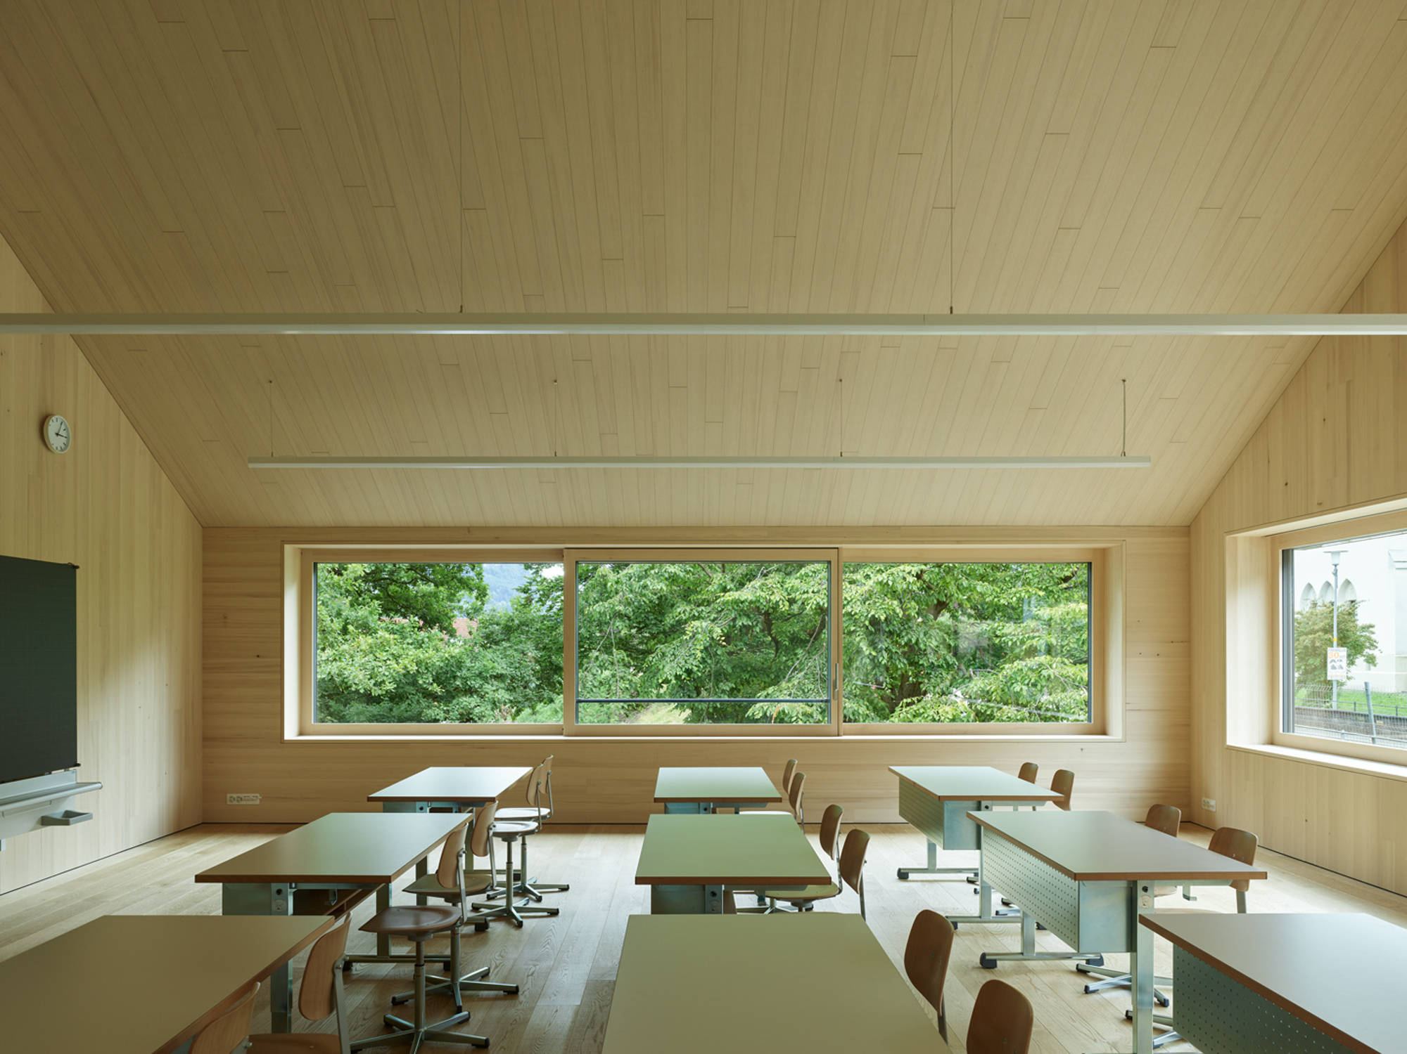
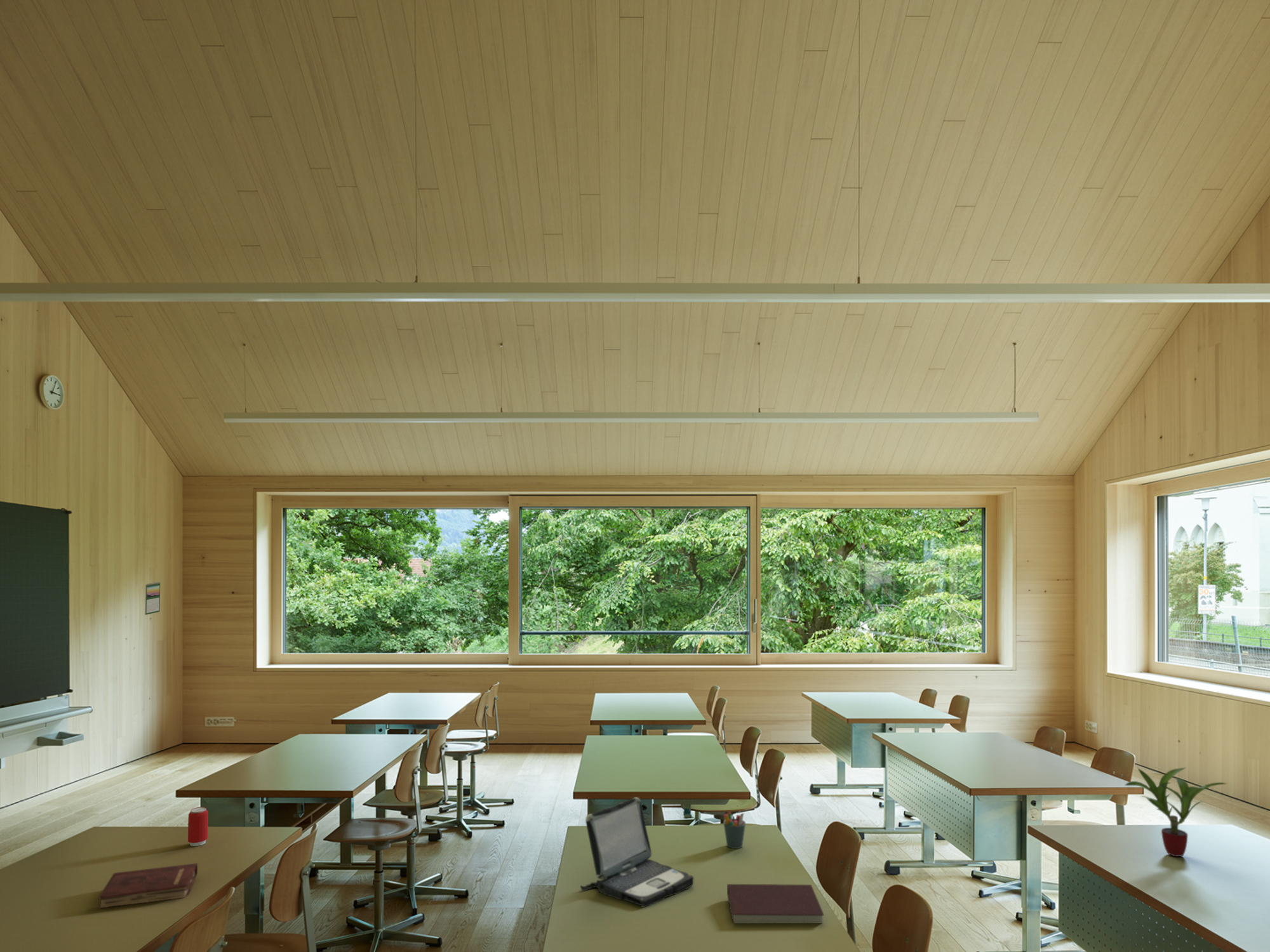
+ potted plant (1175, 816)
+ pen holder (734, 828)
+ calendar (152, 598)
+ hardback book (149, 885)
+ notebook (773, 904)
+ beverage can (197, 826)
+ laptop (637, 850)
